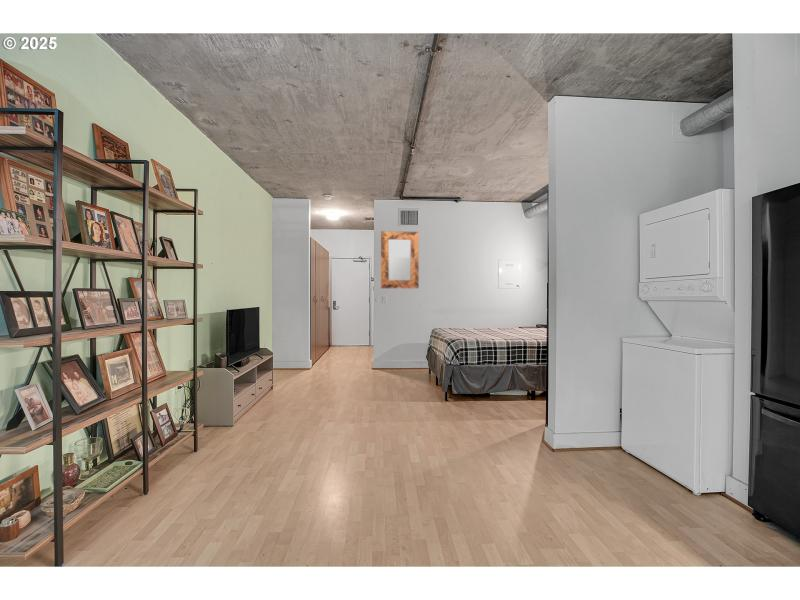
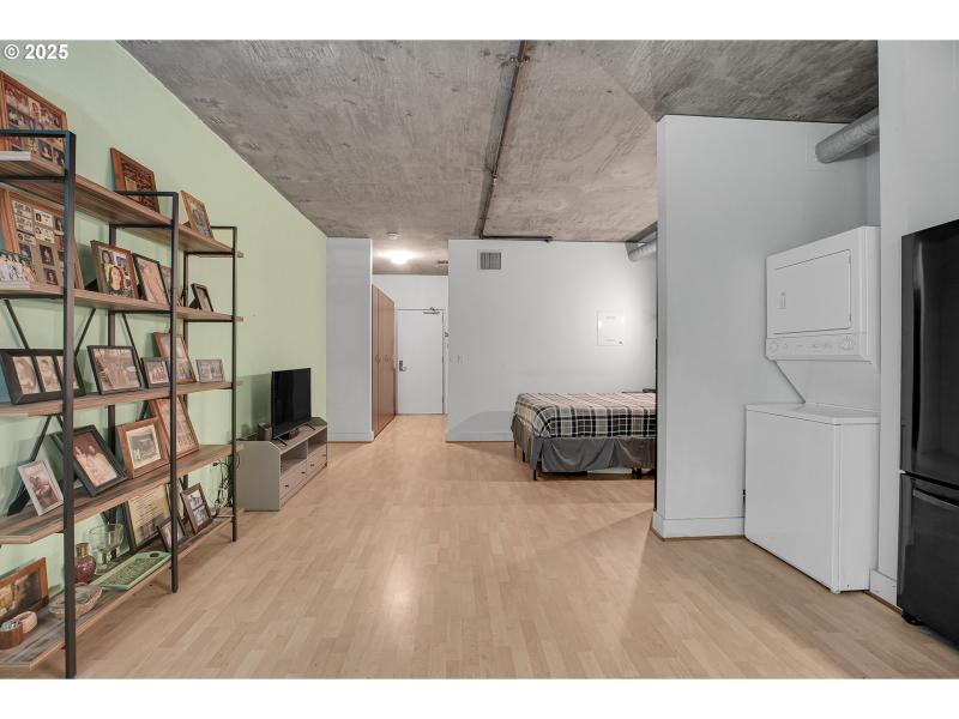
- home mirror (399, 260)
